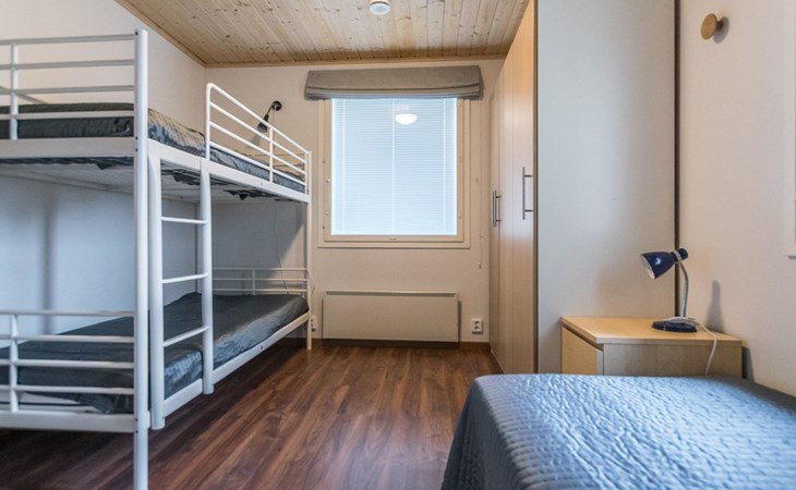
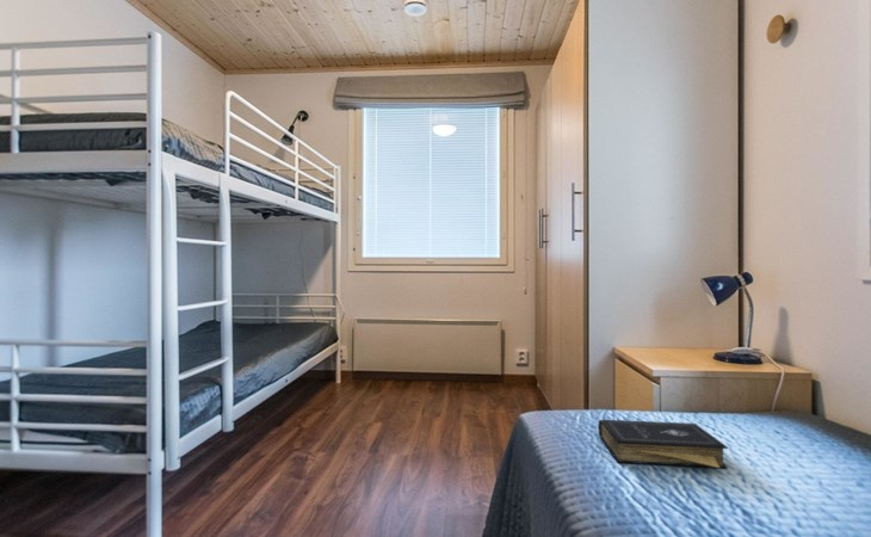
+ book (660, 443)
